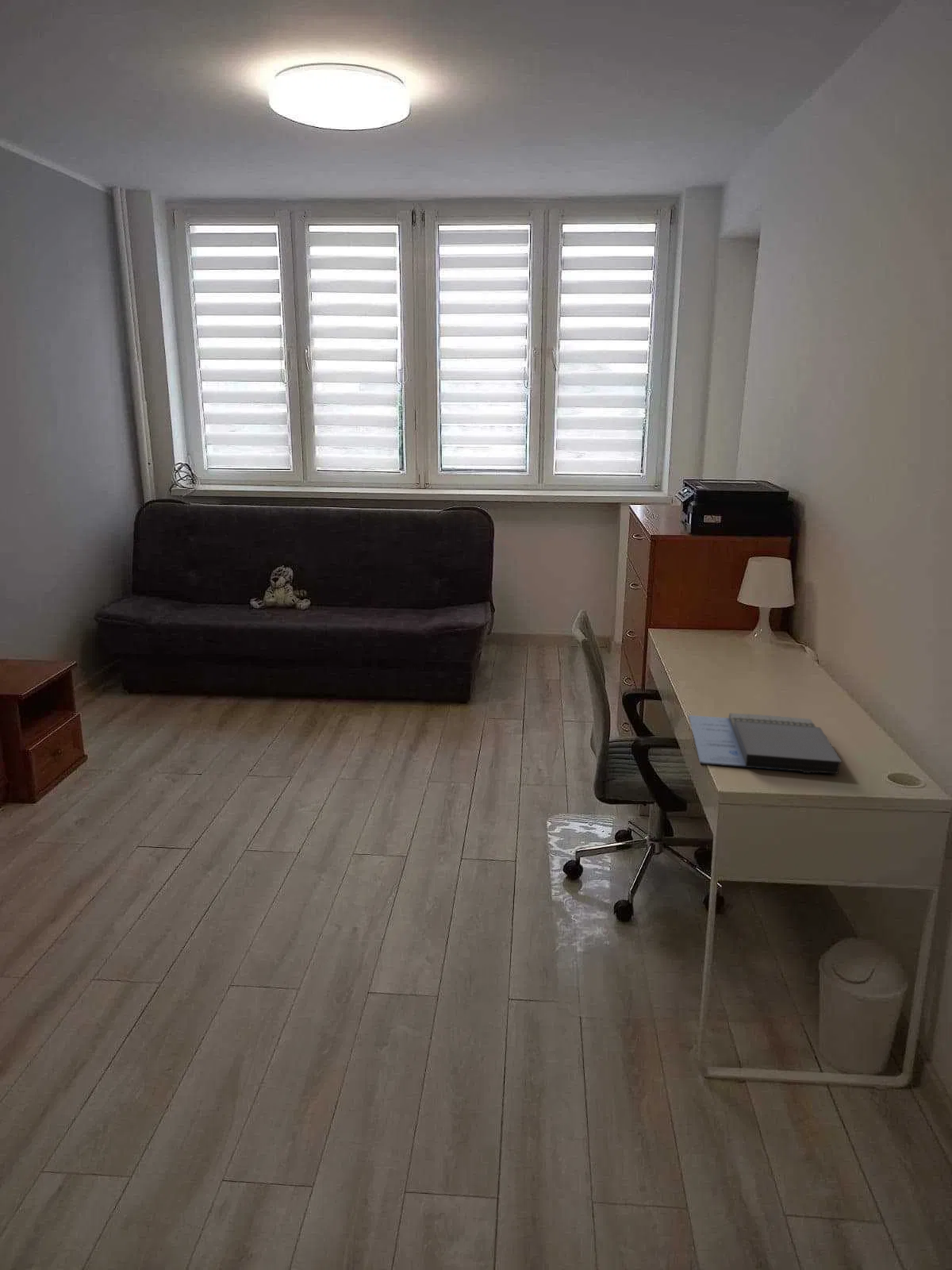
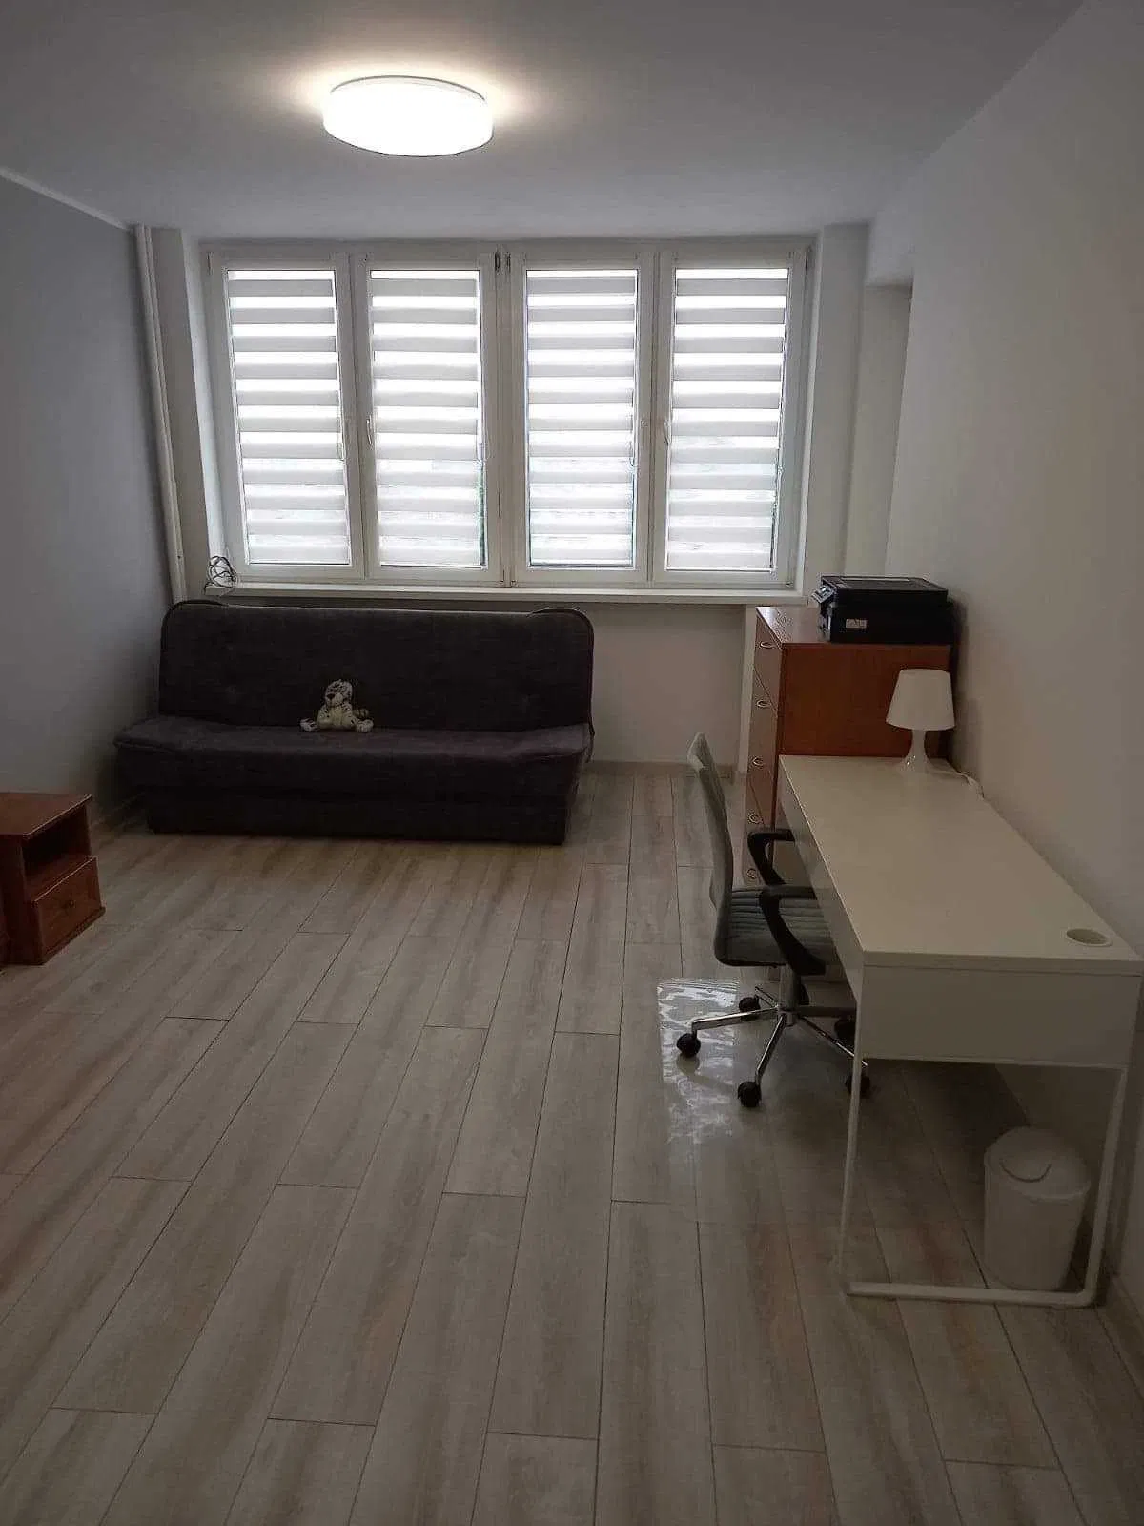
- notebook (758, 737)
